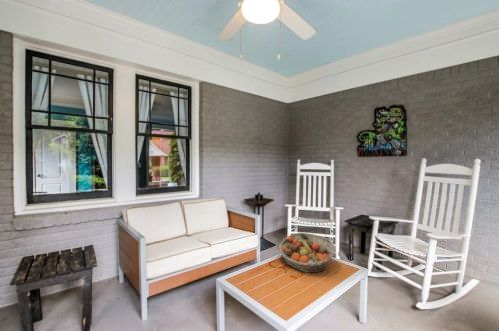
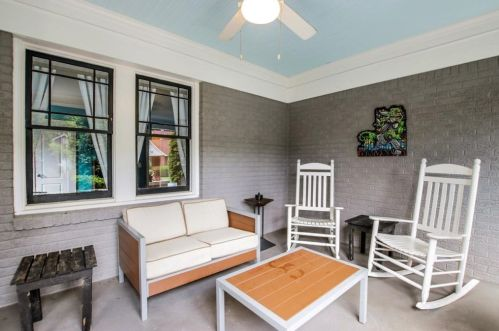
- fruit basket (305, 251)
